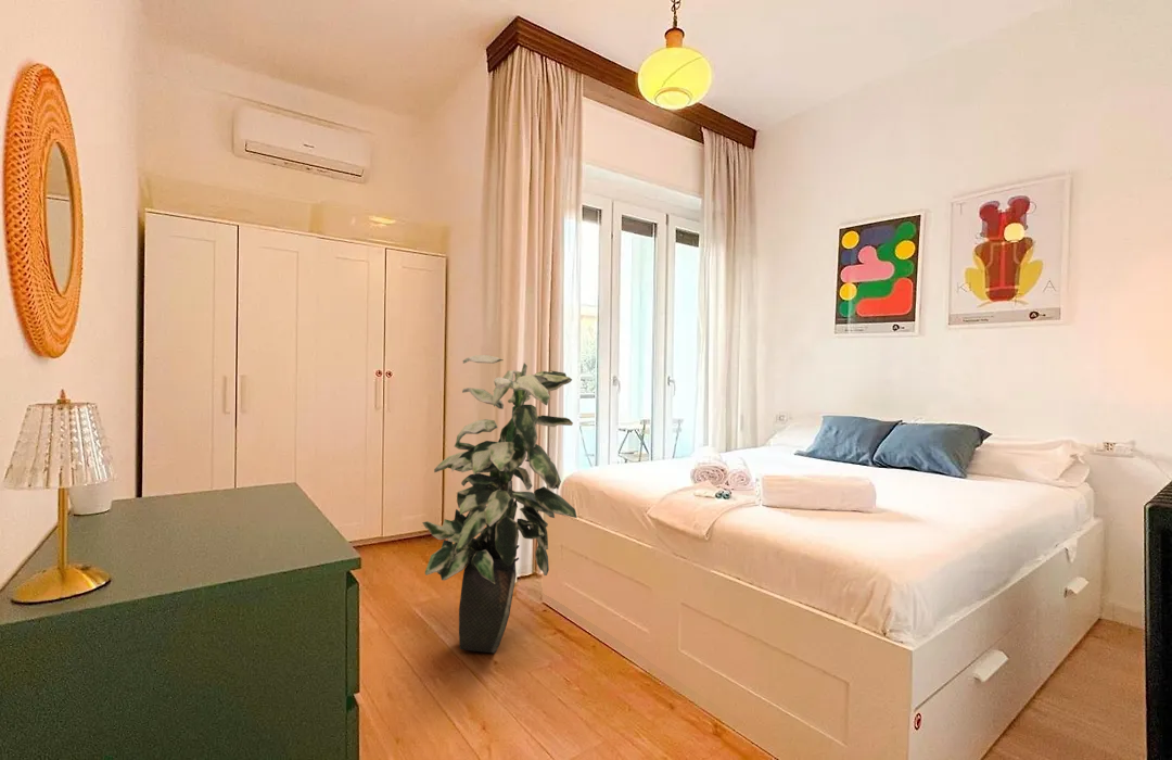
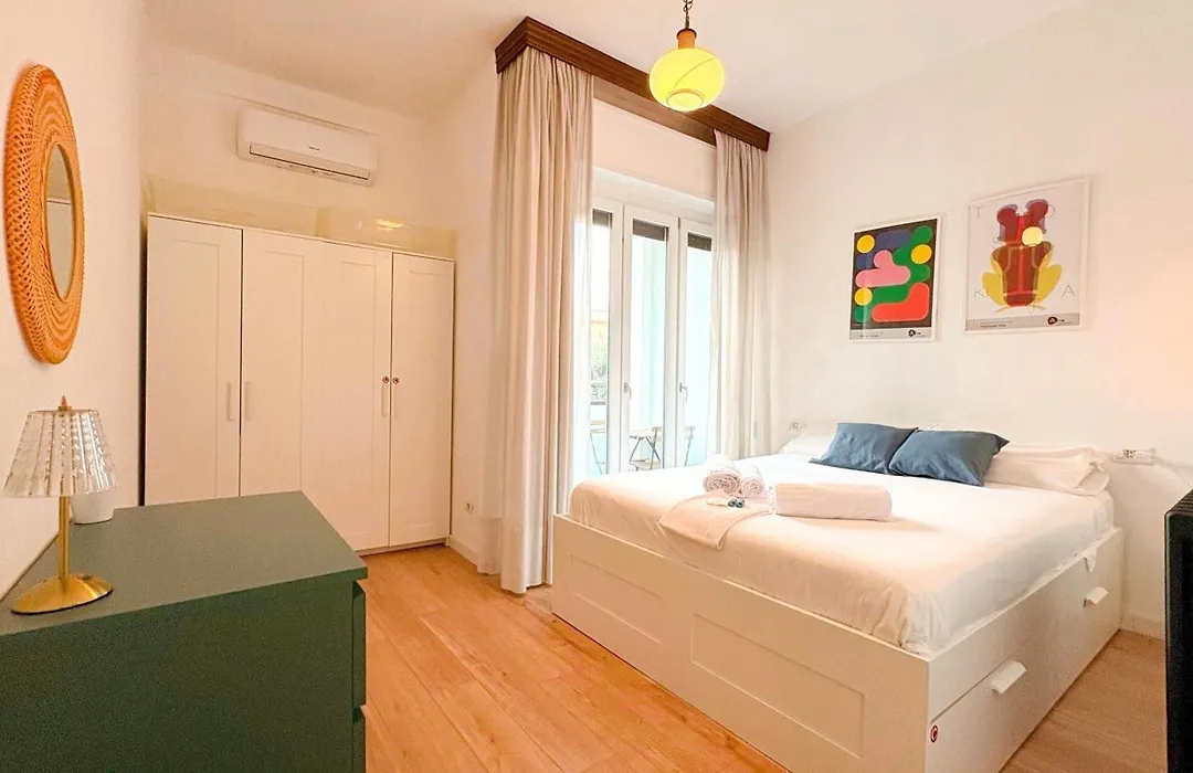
- indoor plant (497, 497)
